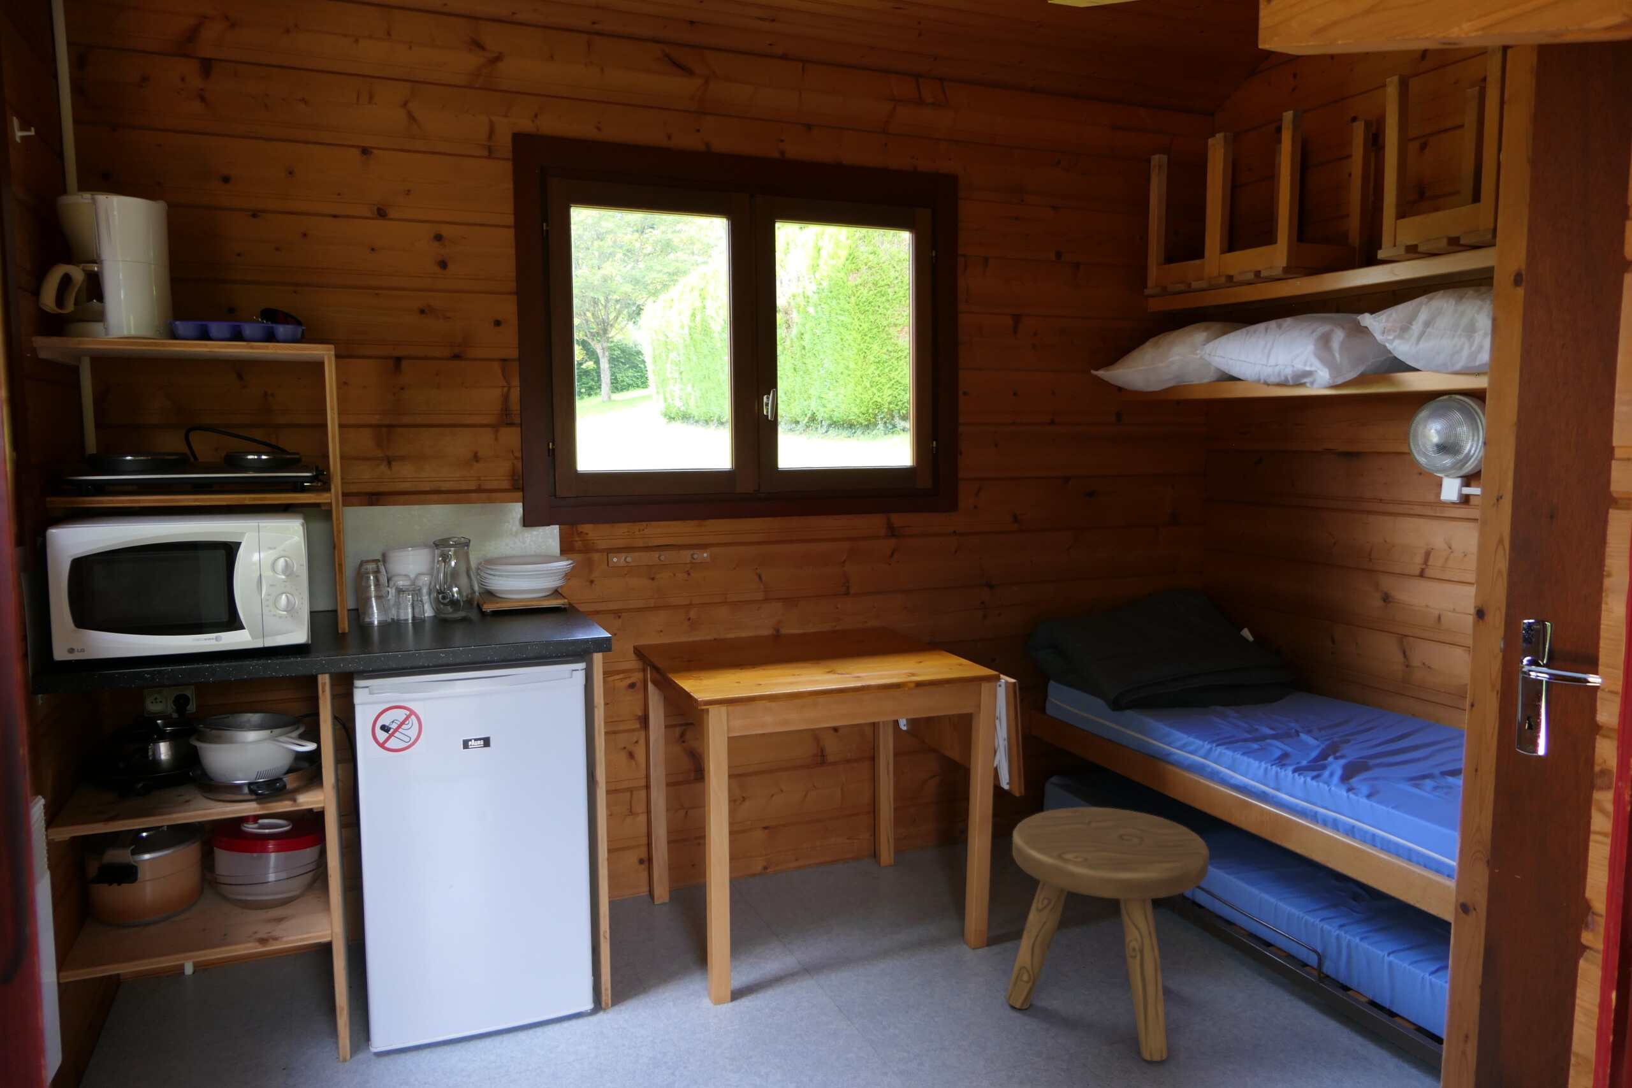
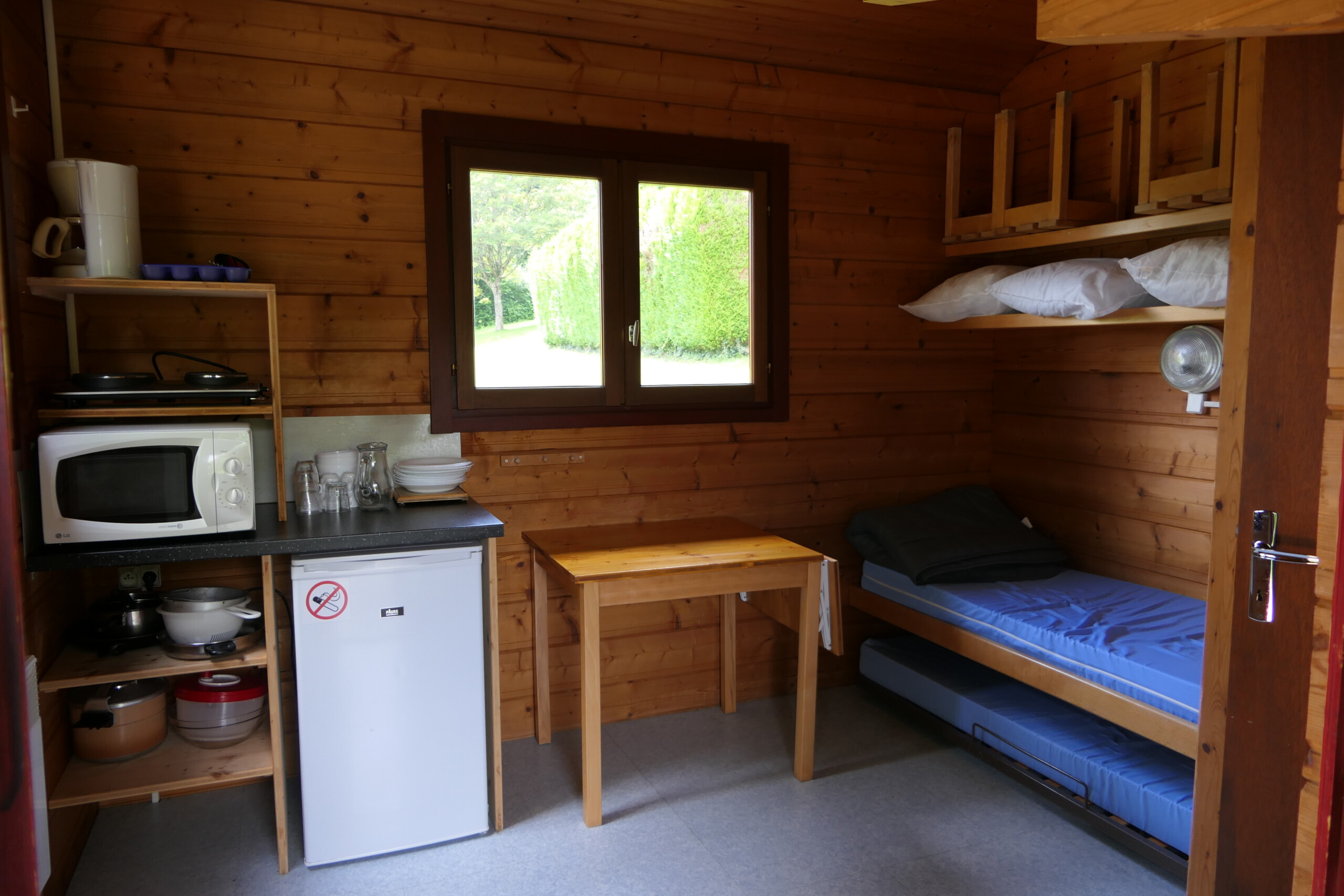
- stool (1123, 925)
